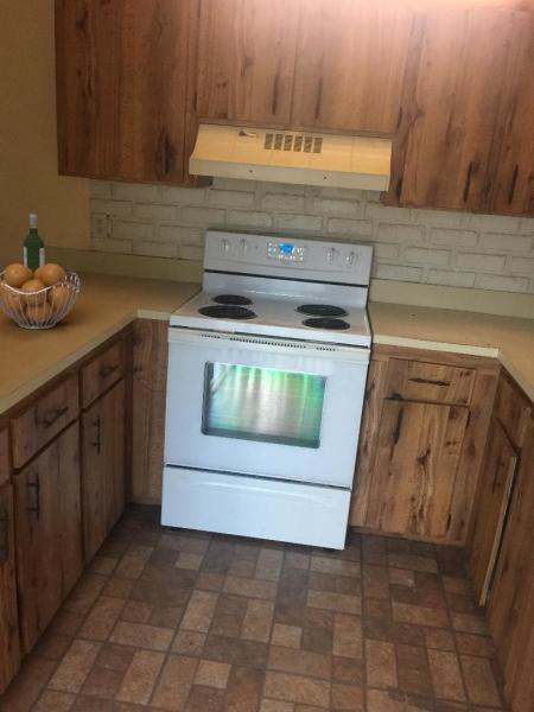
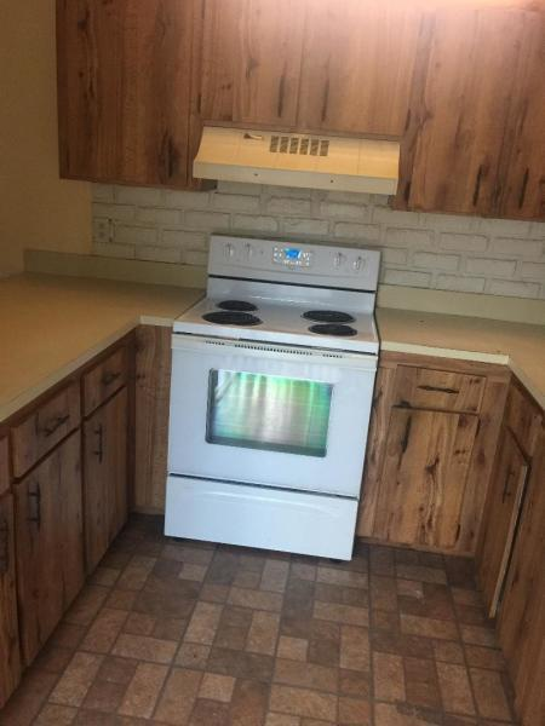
- fruit basket (36, 293)
- wine bottle (33, 252)
